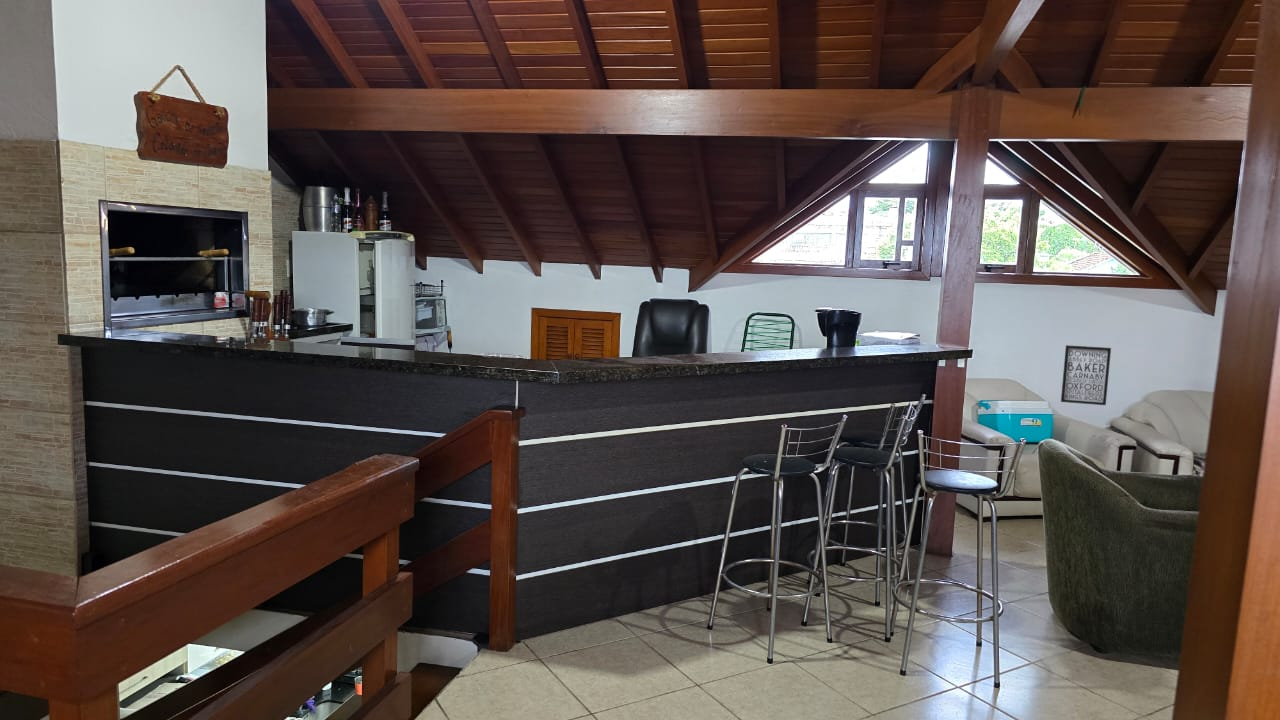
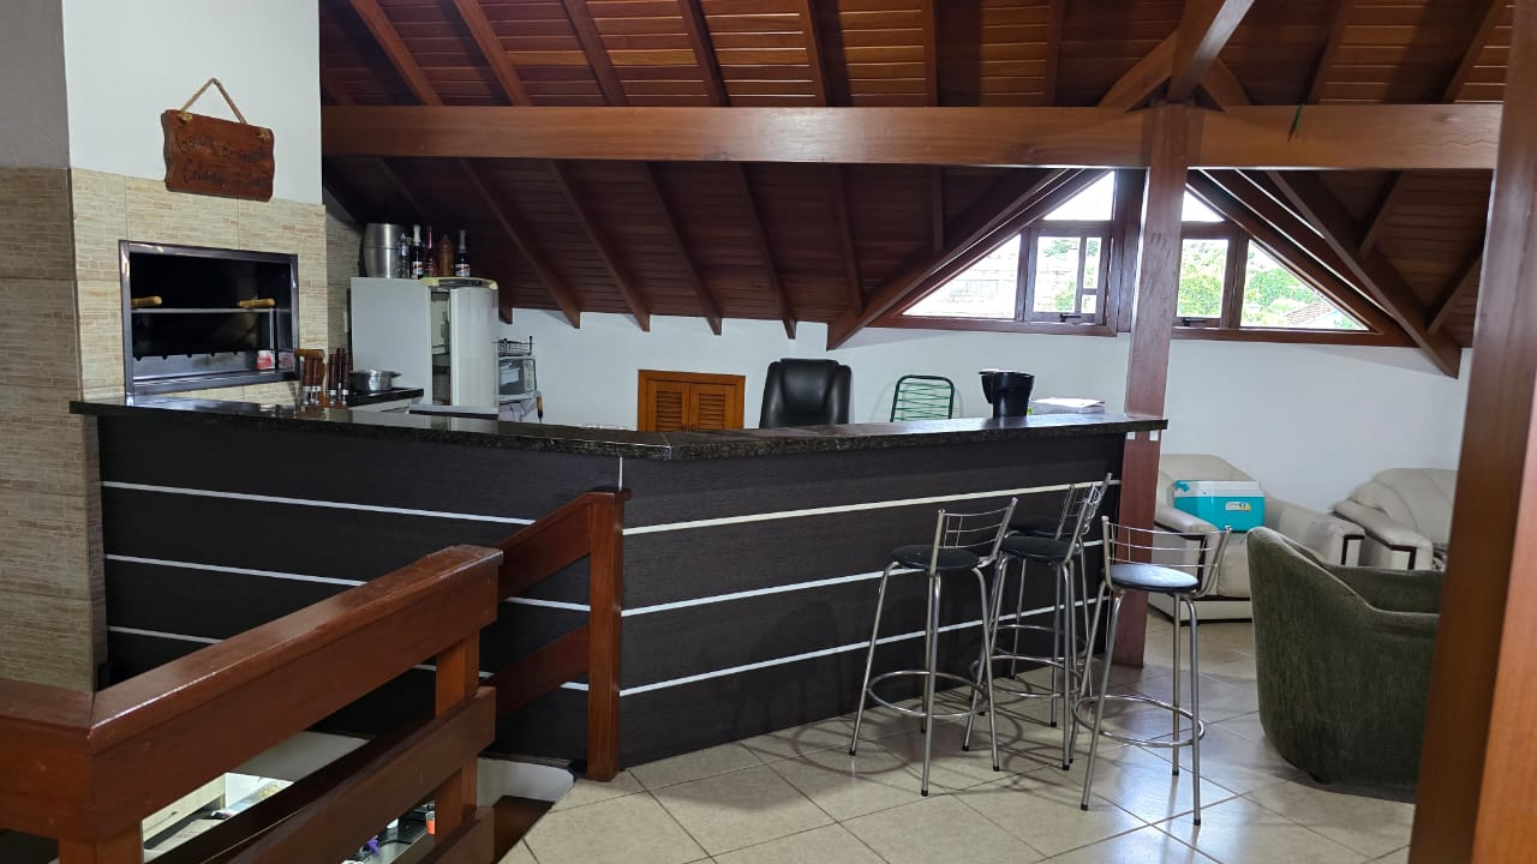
- wall art (1085, 375)
